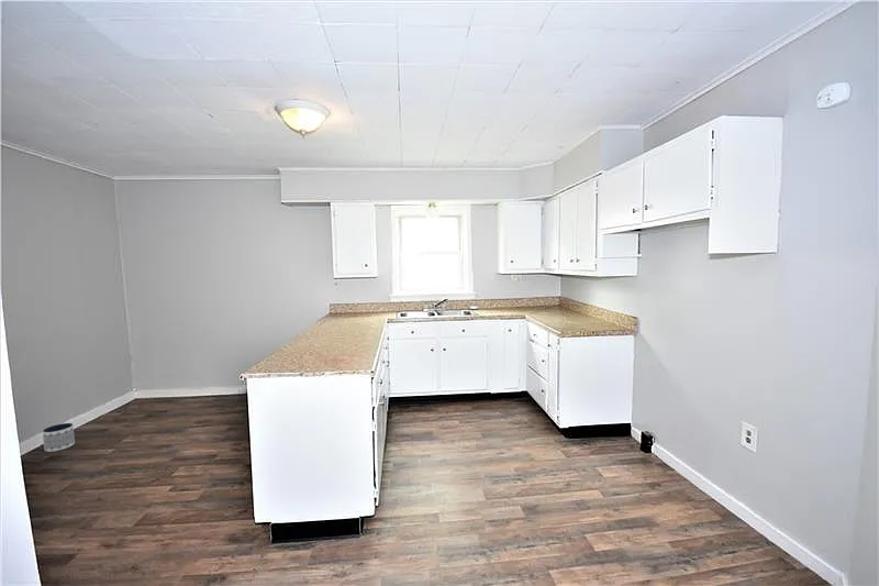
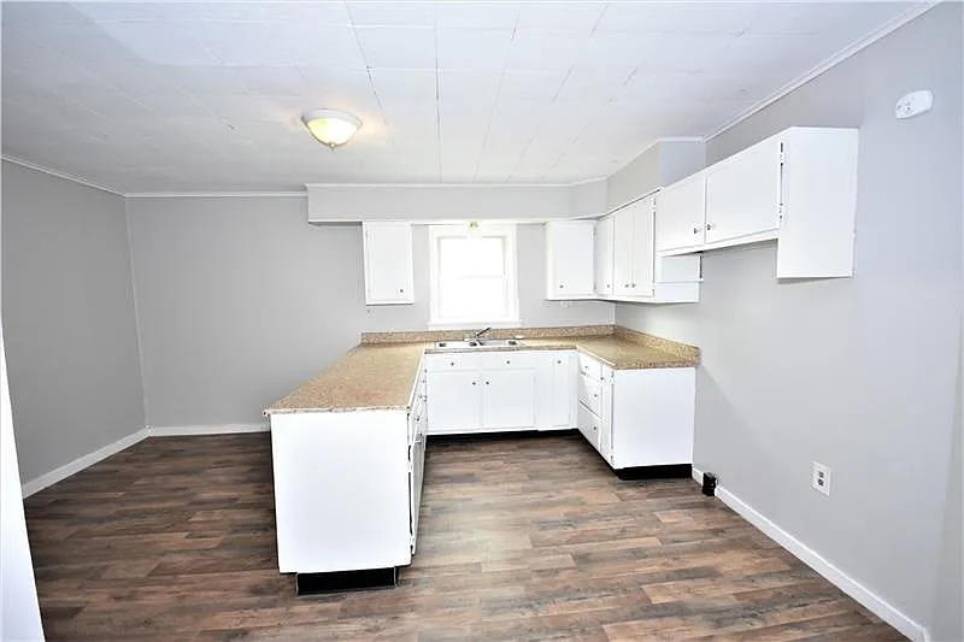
- planter (58, 436)
